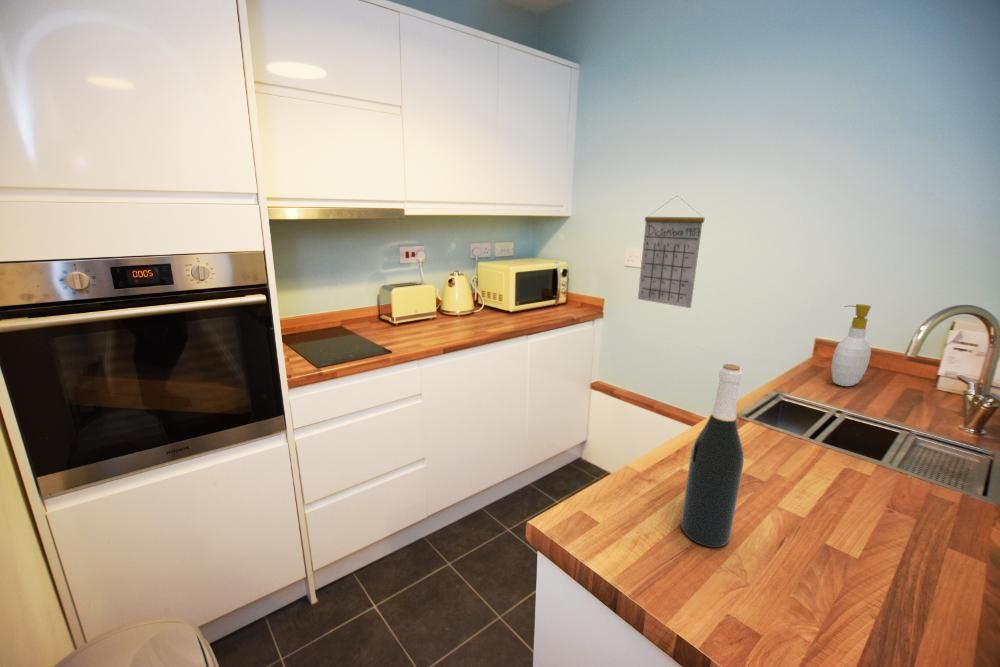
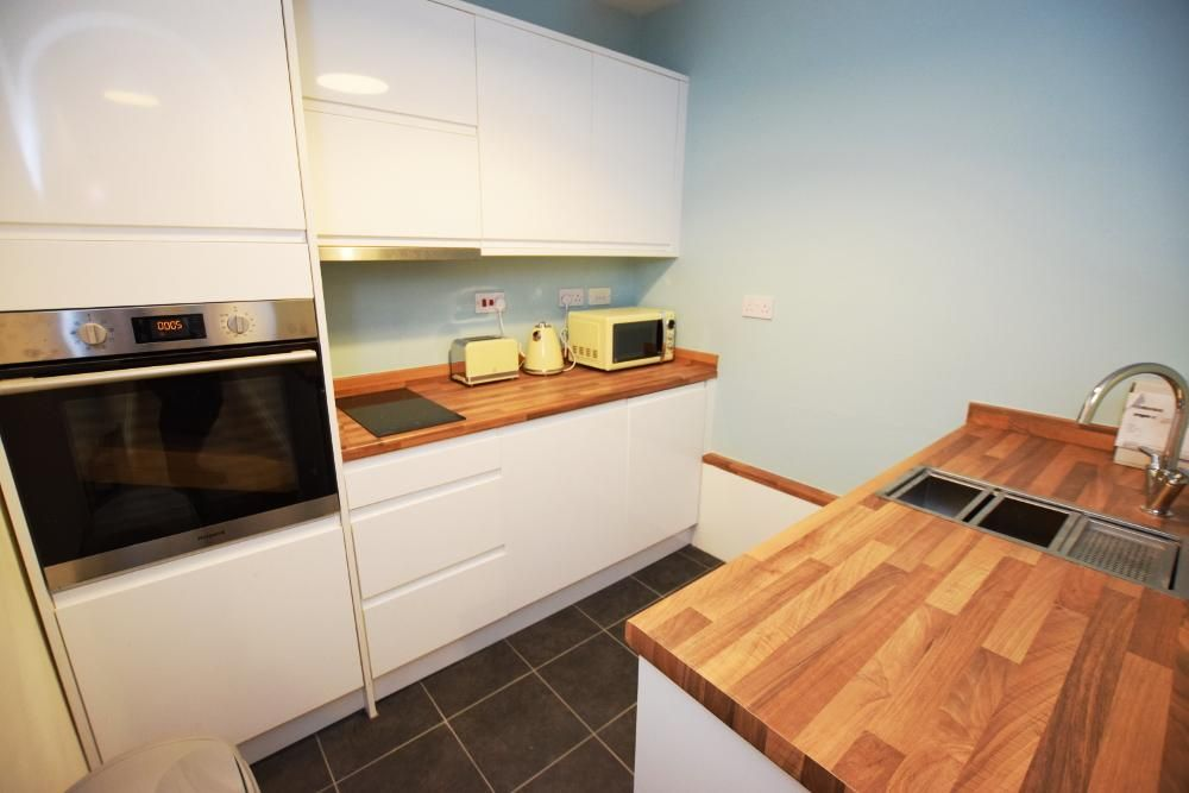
- wine bottle (717, 453)
- calendar (669, 251)
- soap bottle (852, 344)
